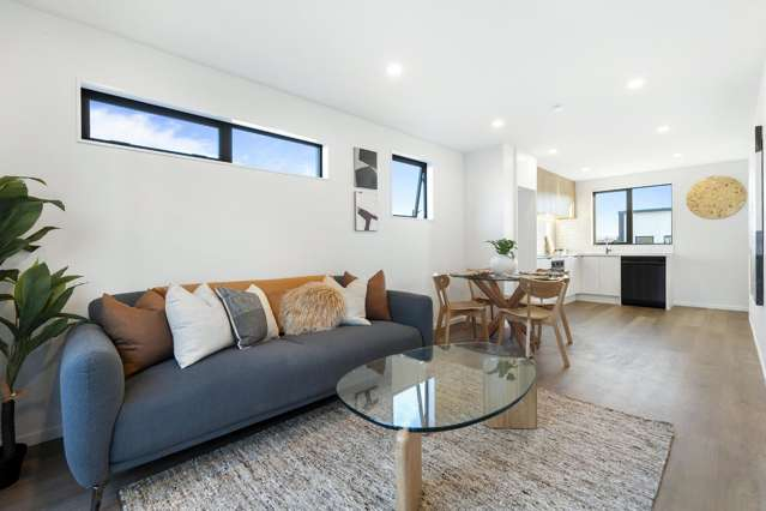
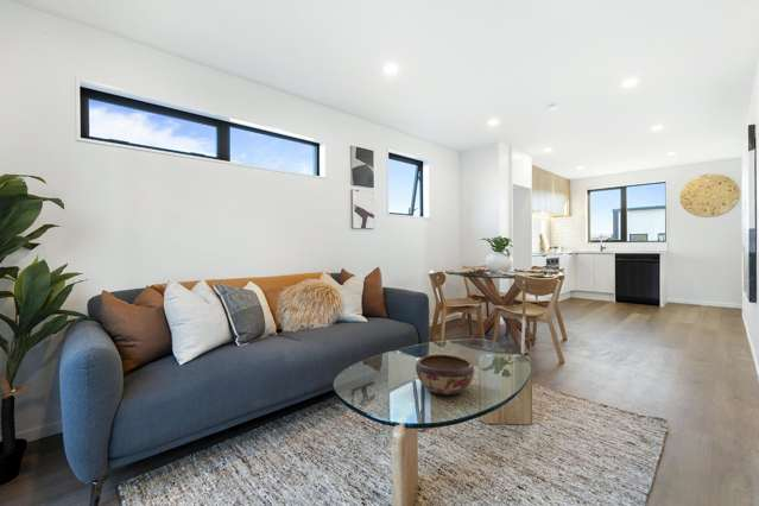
+ decorative bowl (444, 375)
